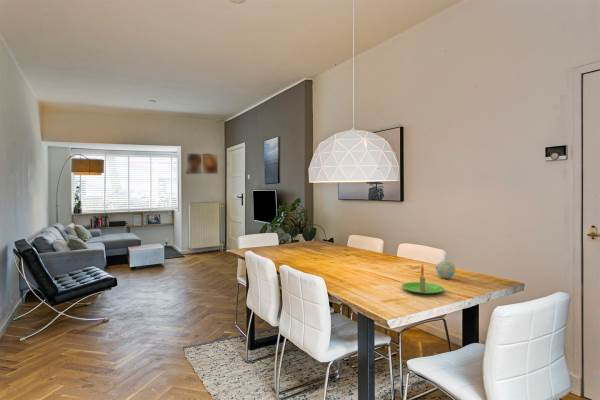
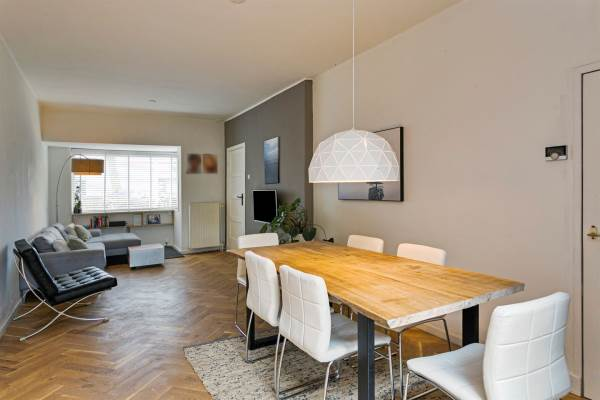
- decorative ball (445, 269)
- candle (422, 277)
